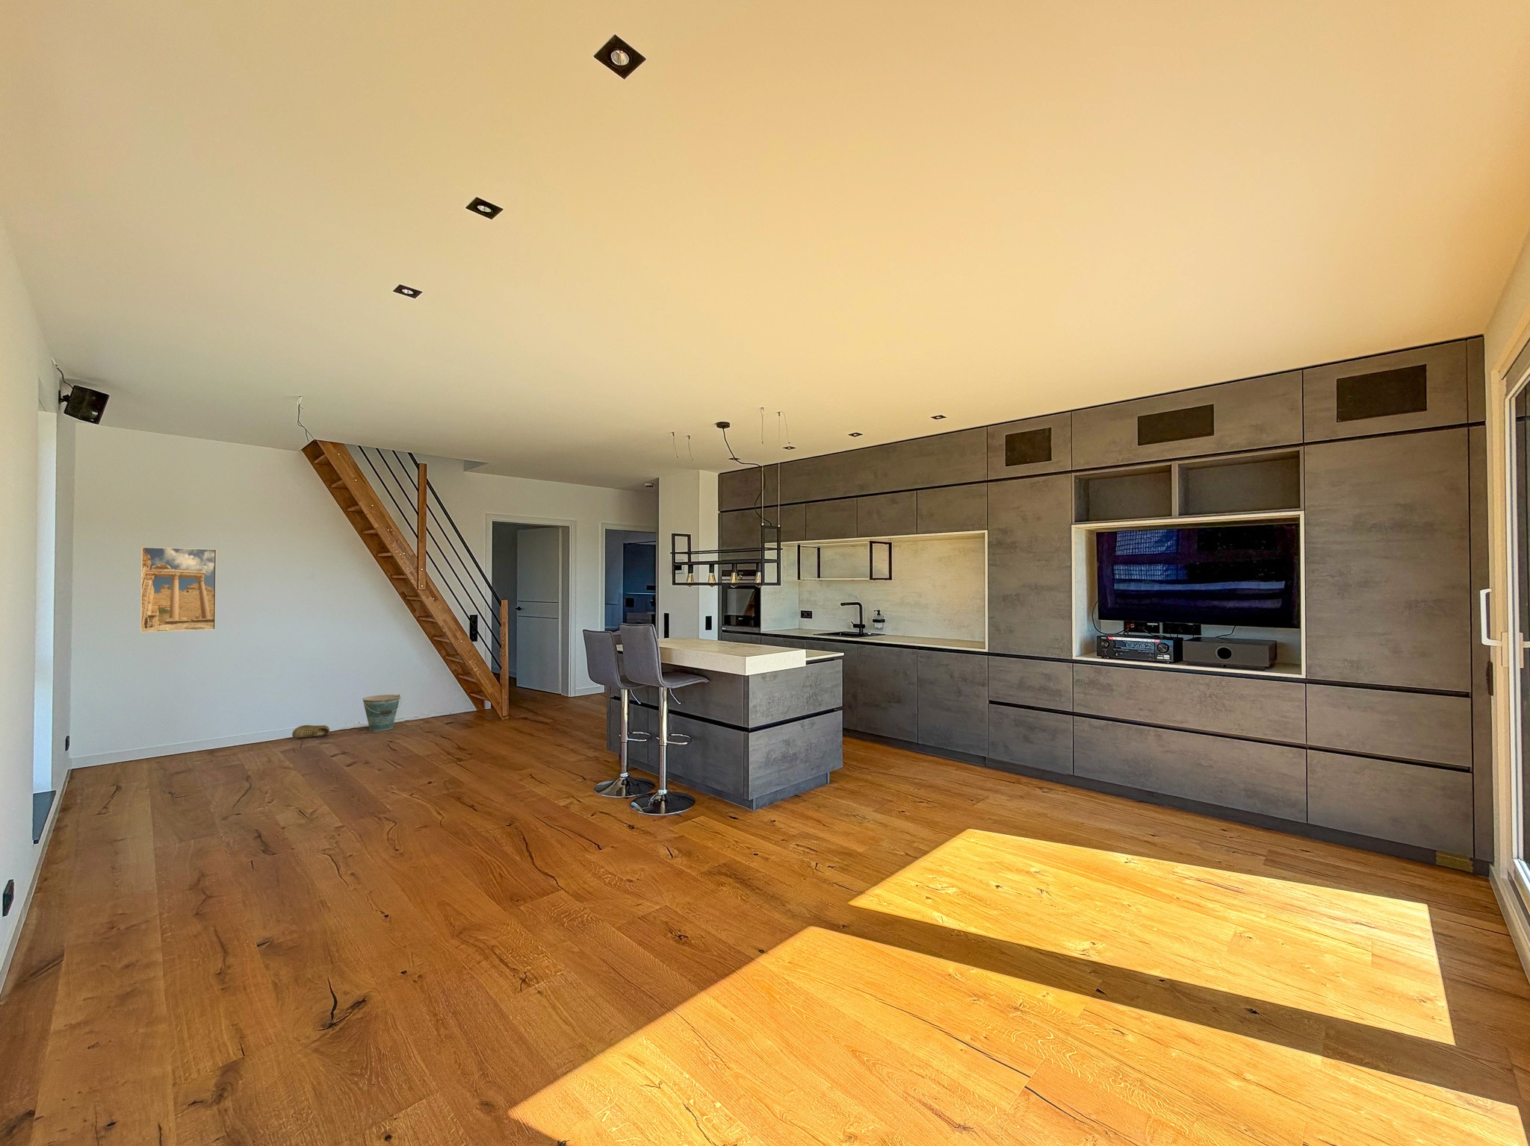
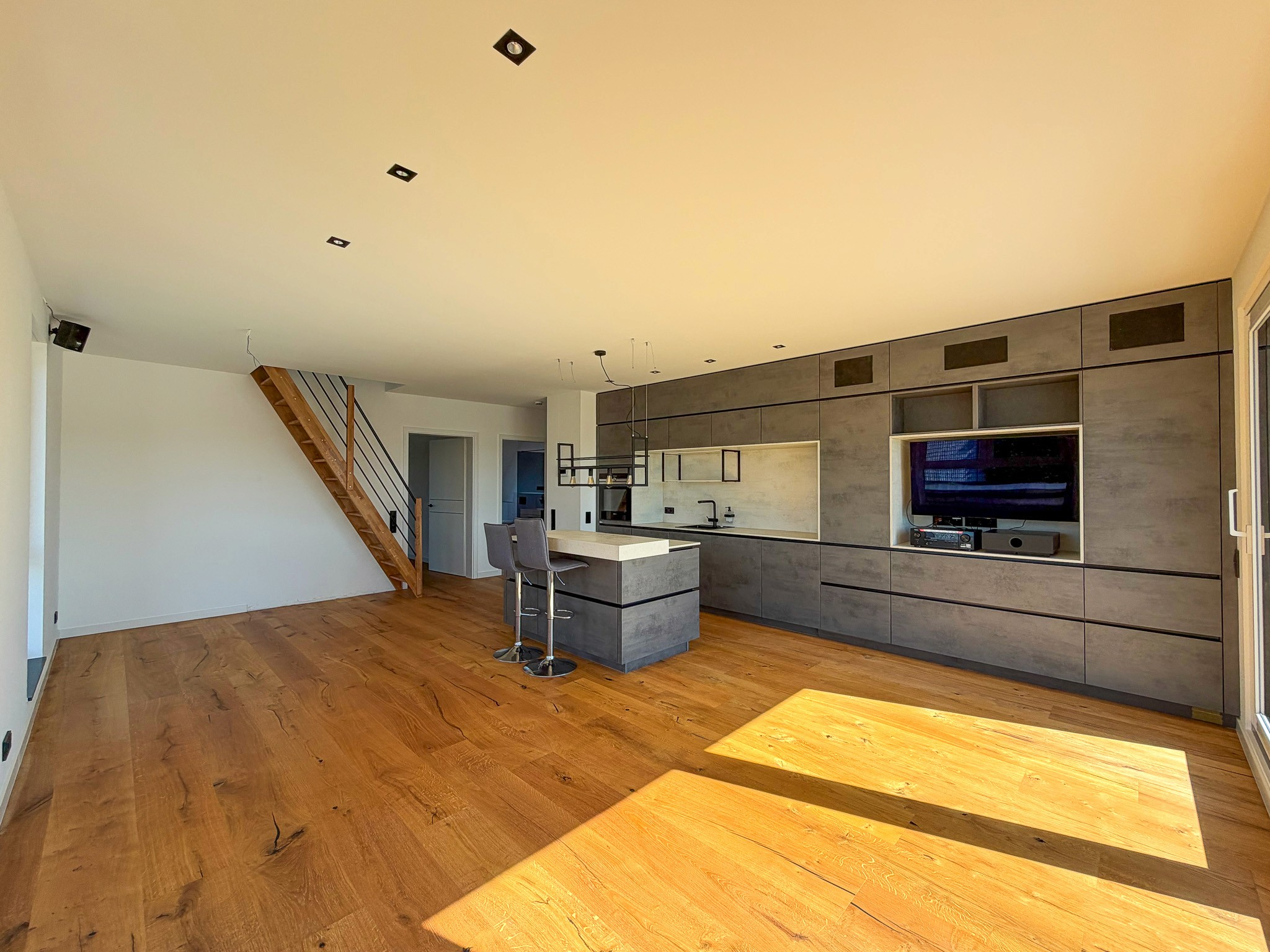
- bucket (381, 711)
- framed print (180, 590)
- shoe (312, 731)
